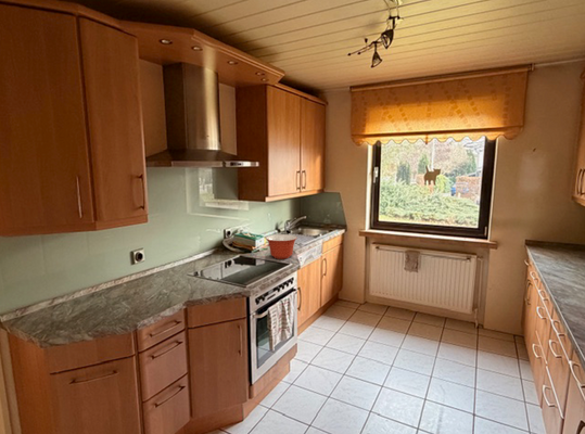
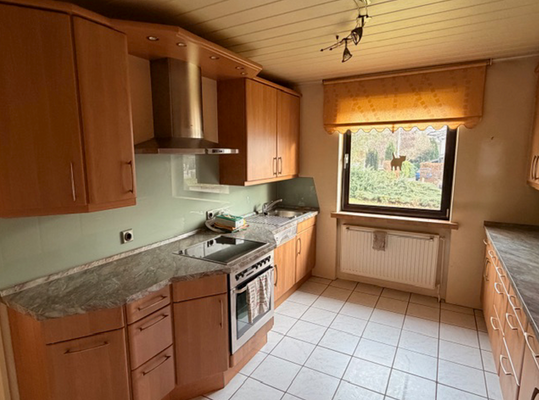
- mixing bowl (281, 246)
